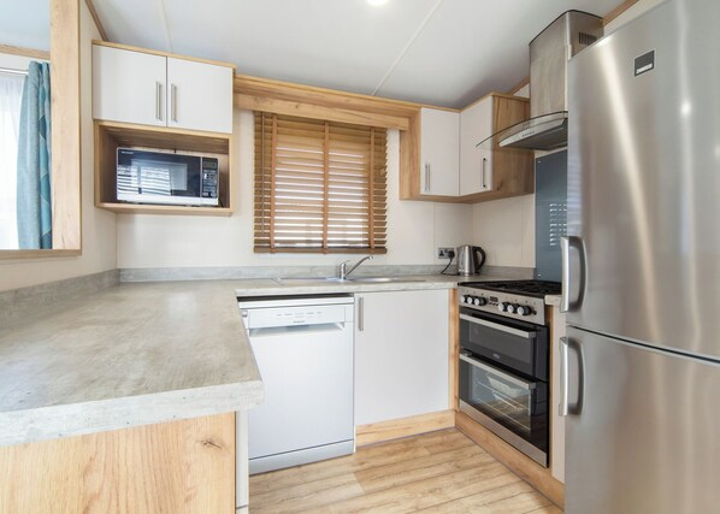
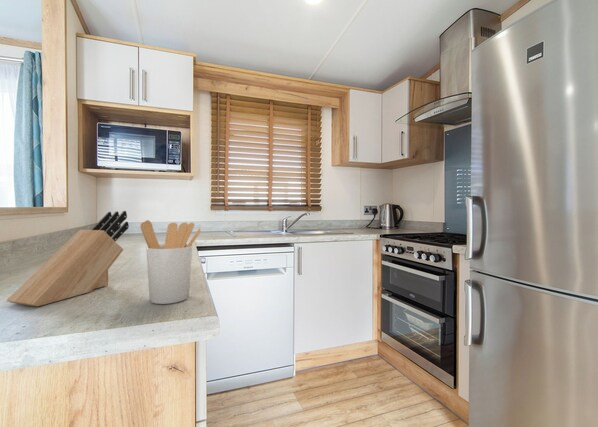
+ knife block (80, 250)
+ utensil holder (173, 257)
